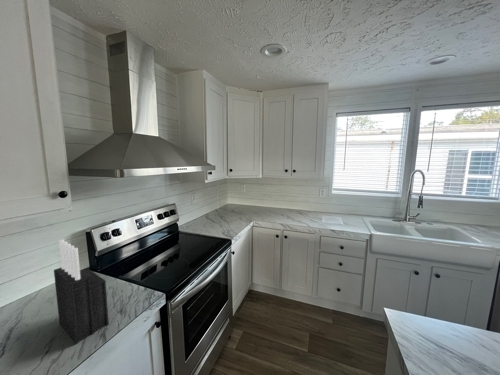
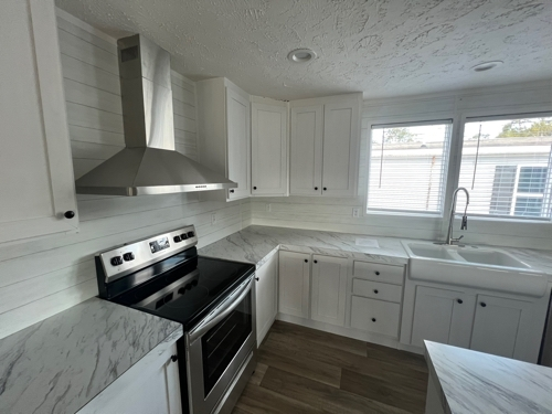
- knife block (83, 282)
